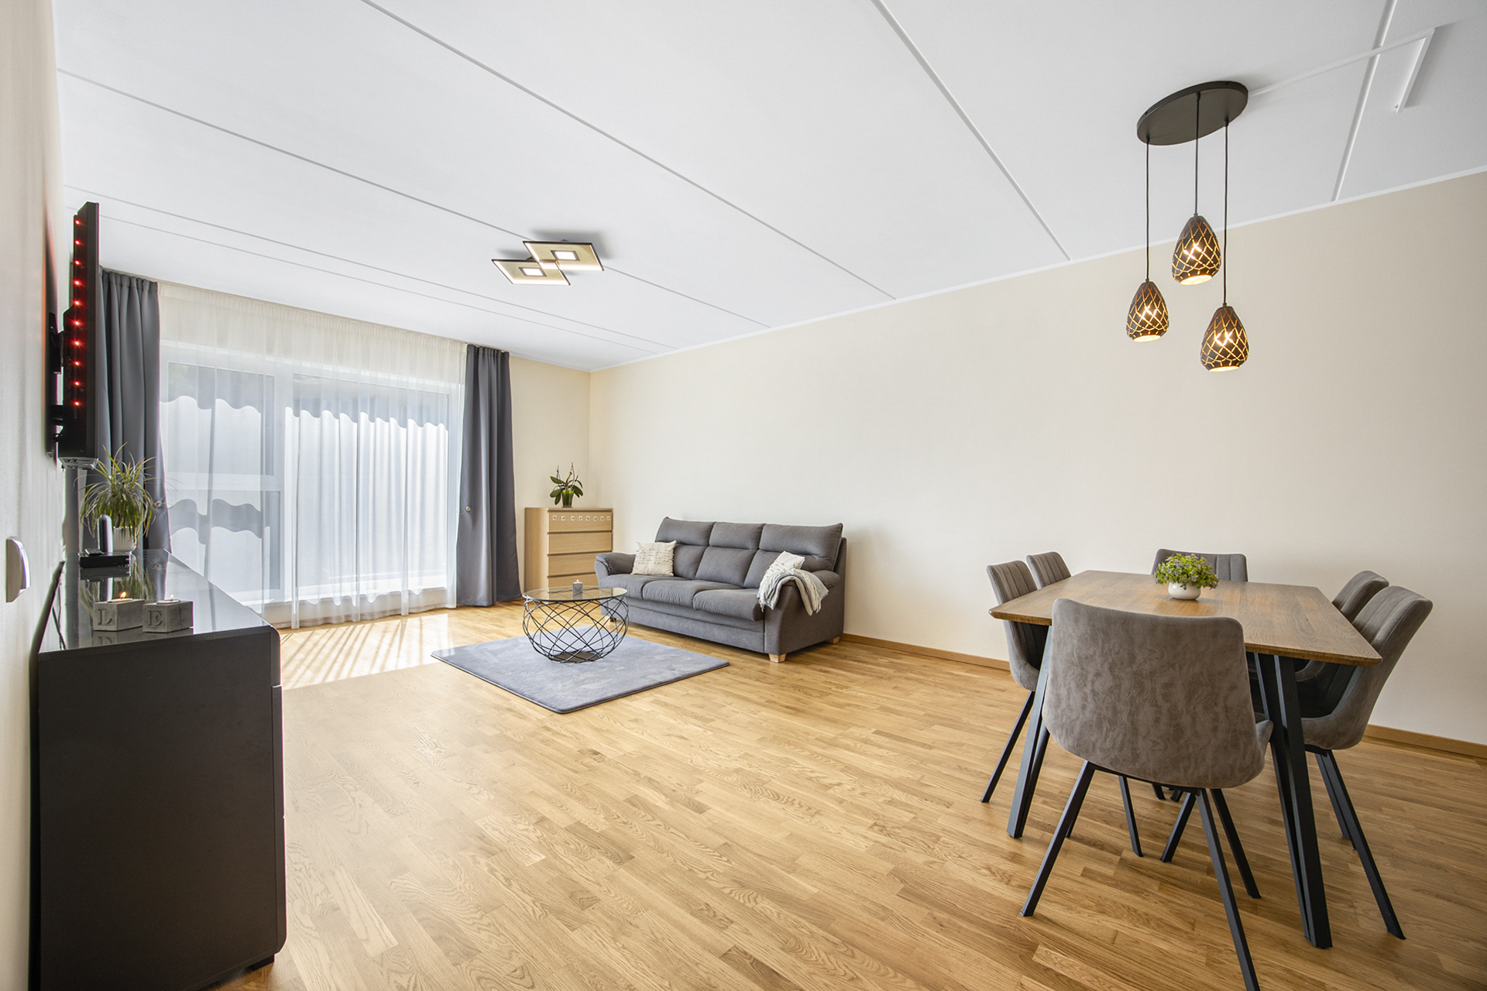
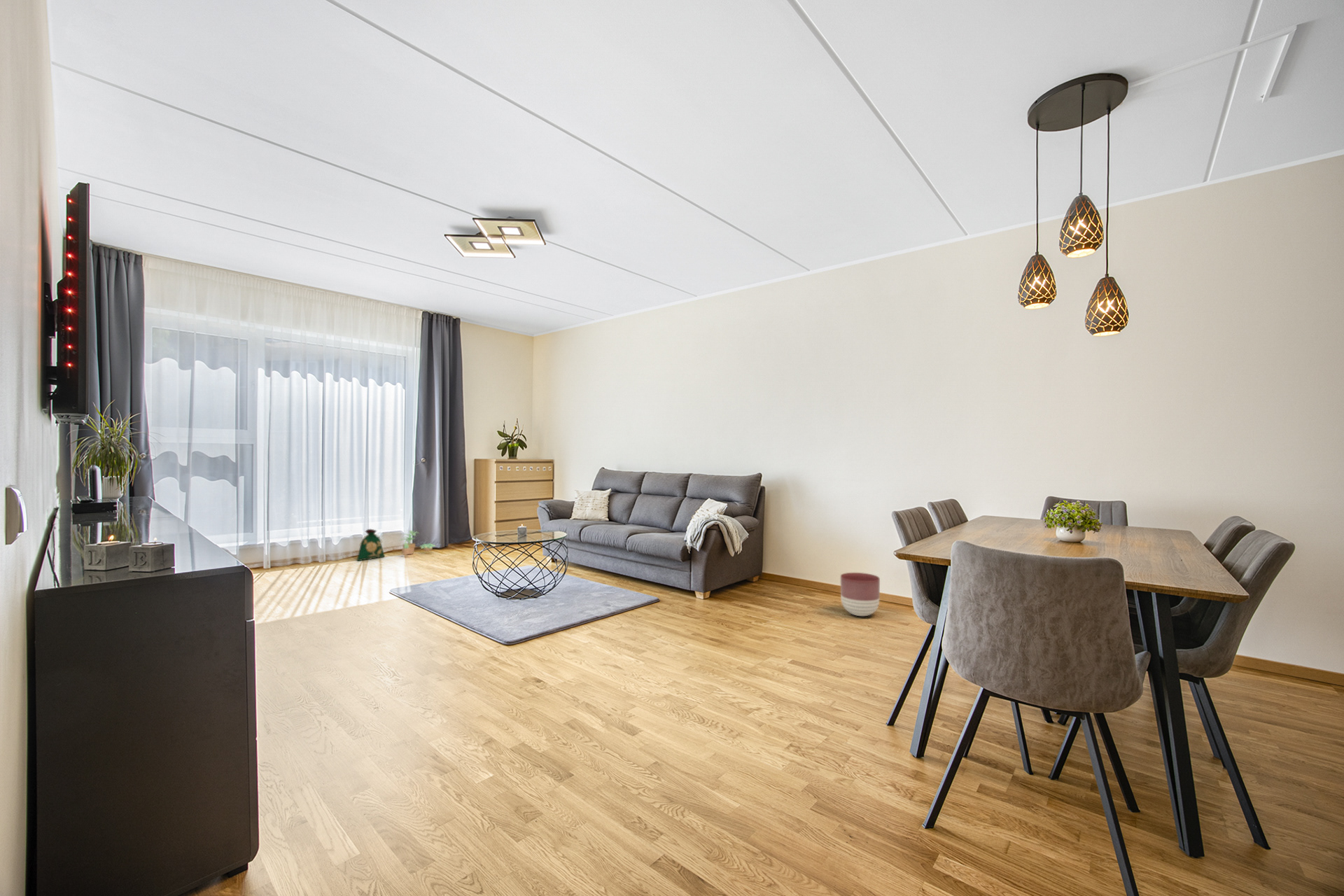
+ planter (860, 595)
+ bag (370, 544)
+ potted plant (414, 544)
